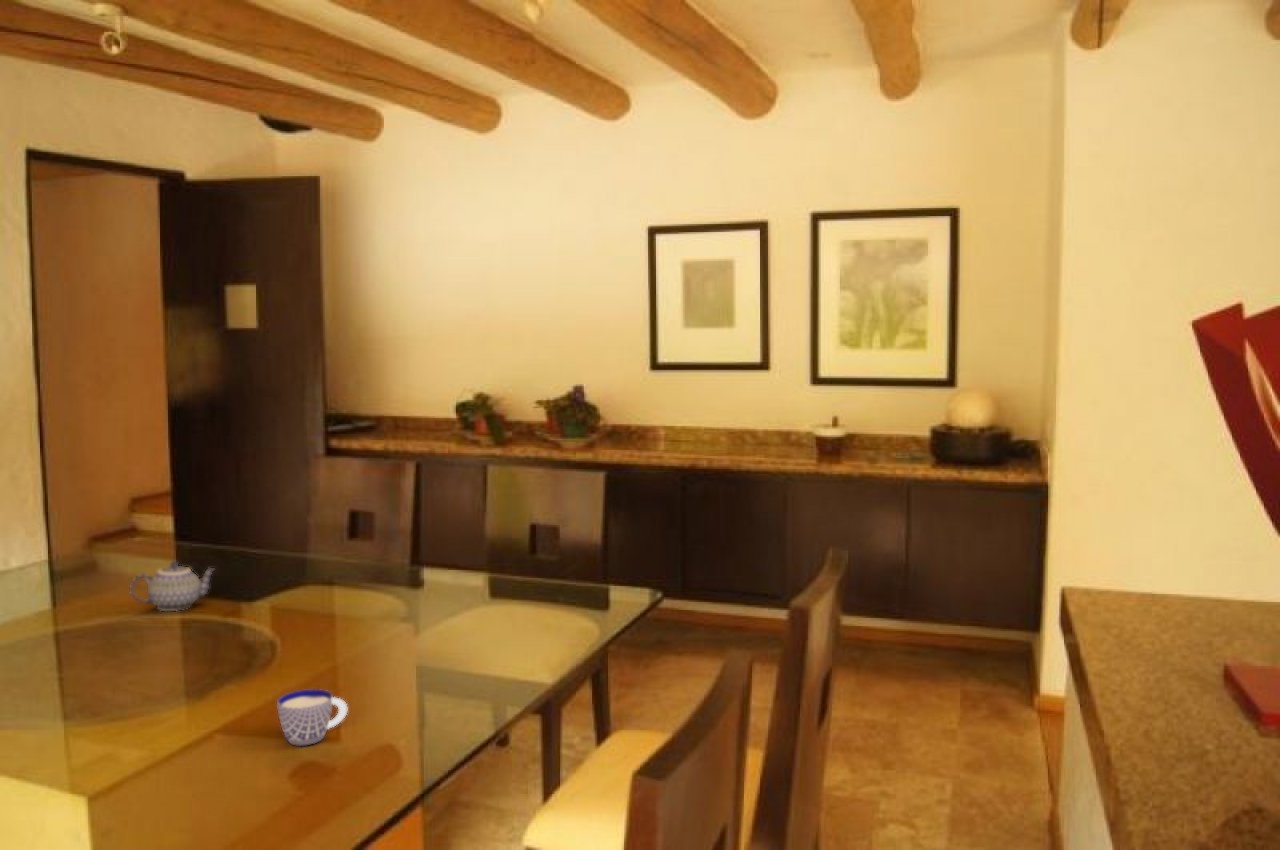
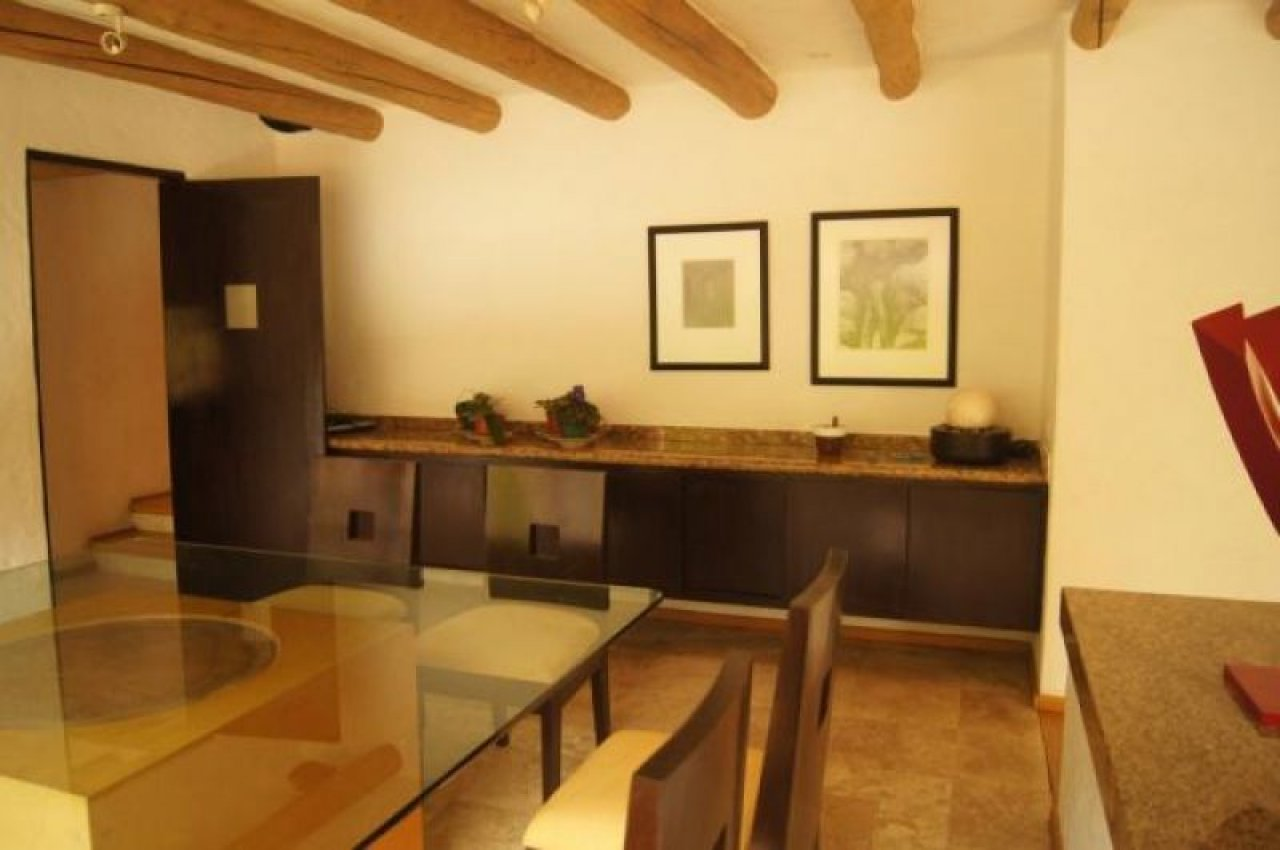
- teapot (174, 584)
- cup (313, 716)
